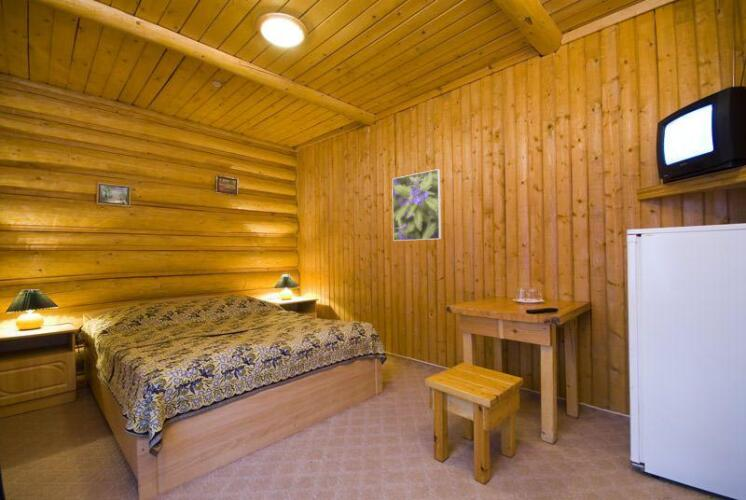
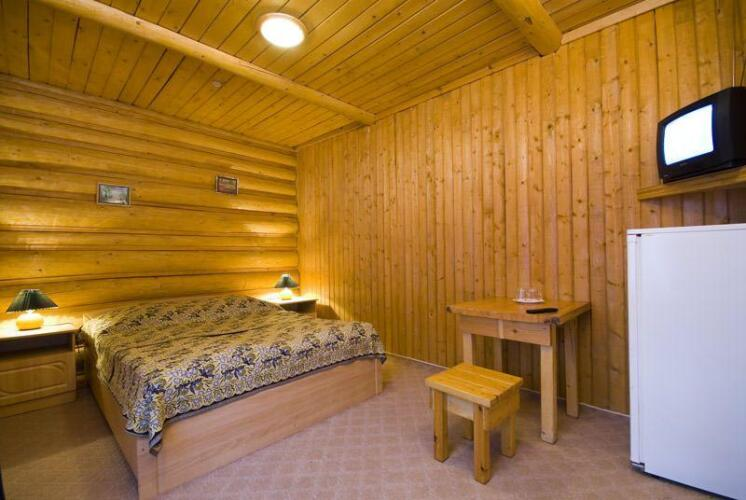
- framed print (415, 207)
